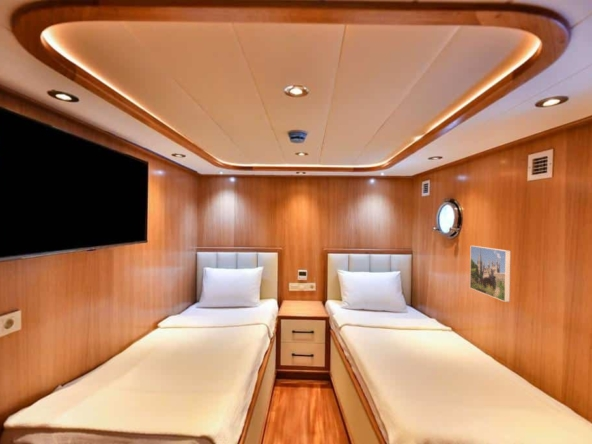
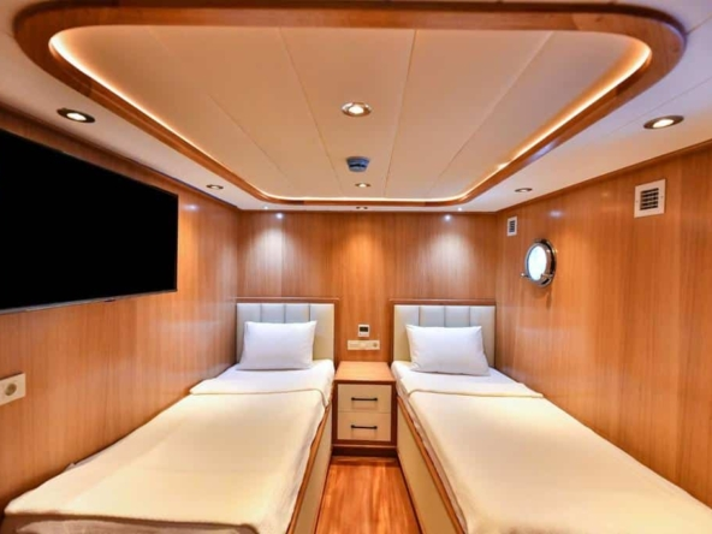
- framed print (488, 271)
